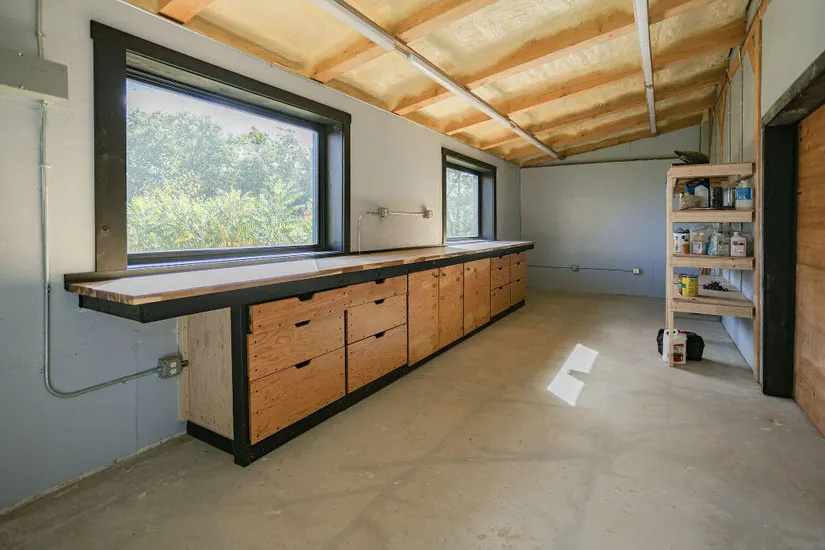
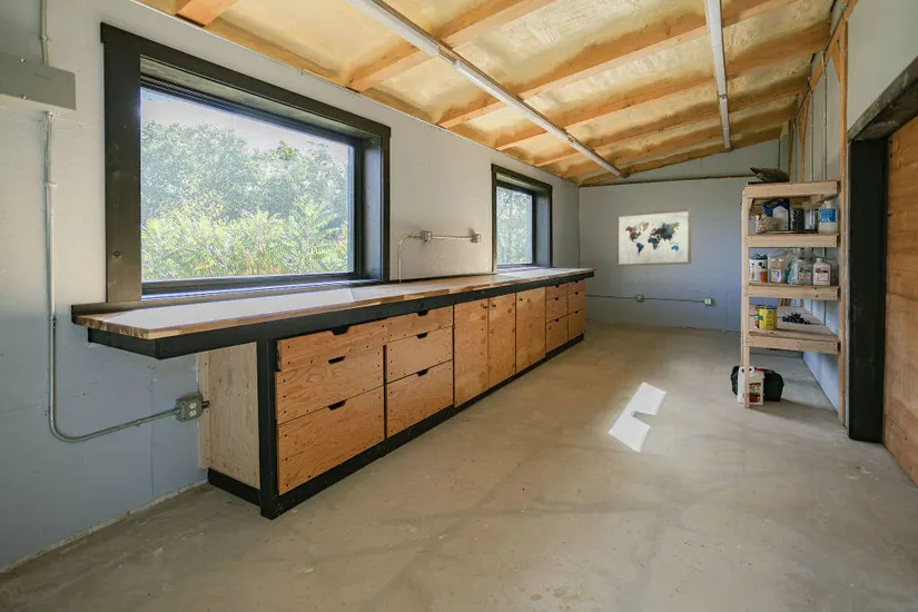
+ wall art (652, 238)
